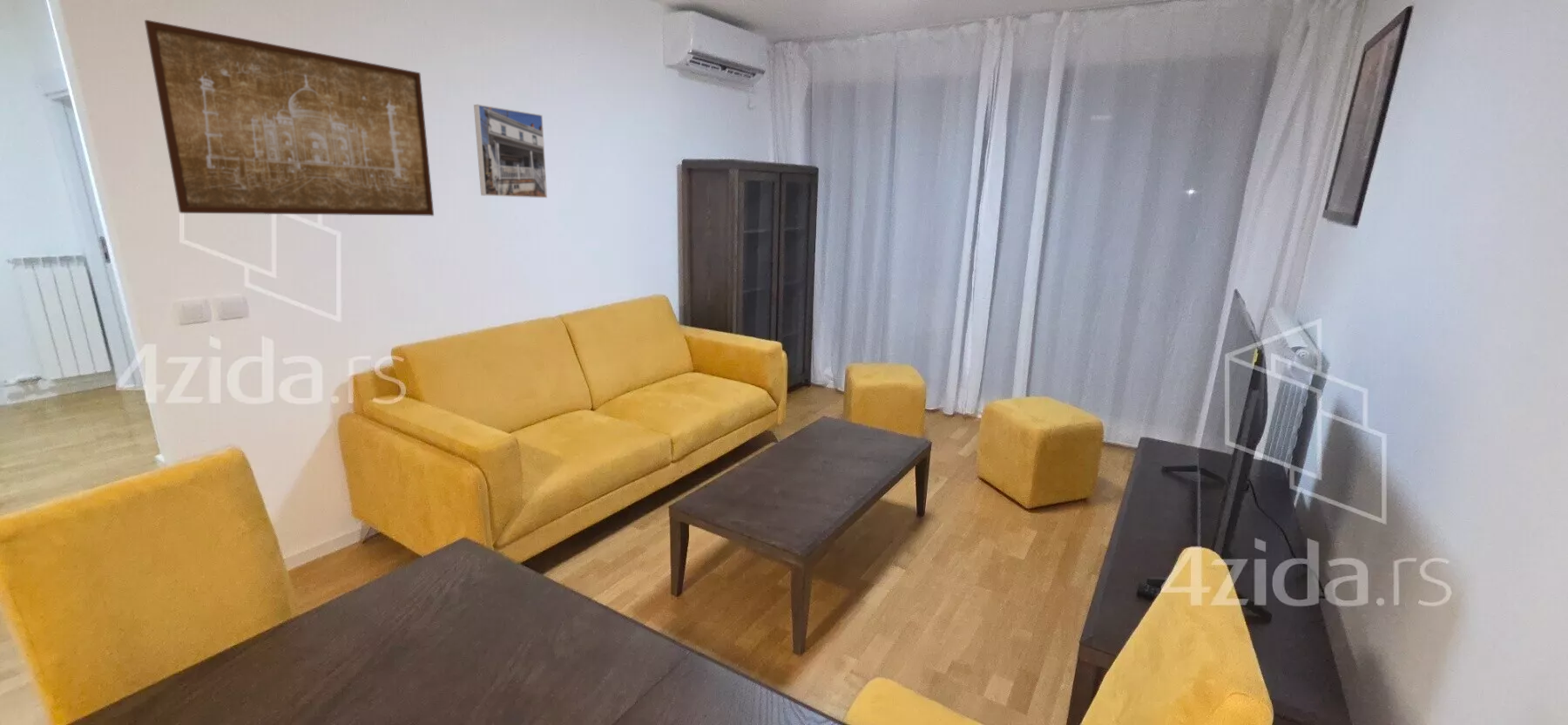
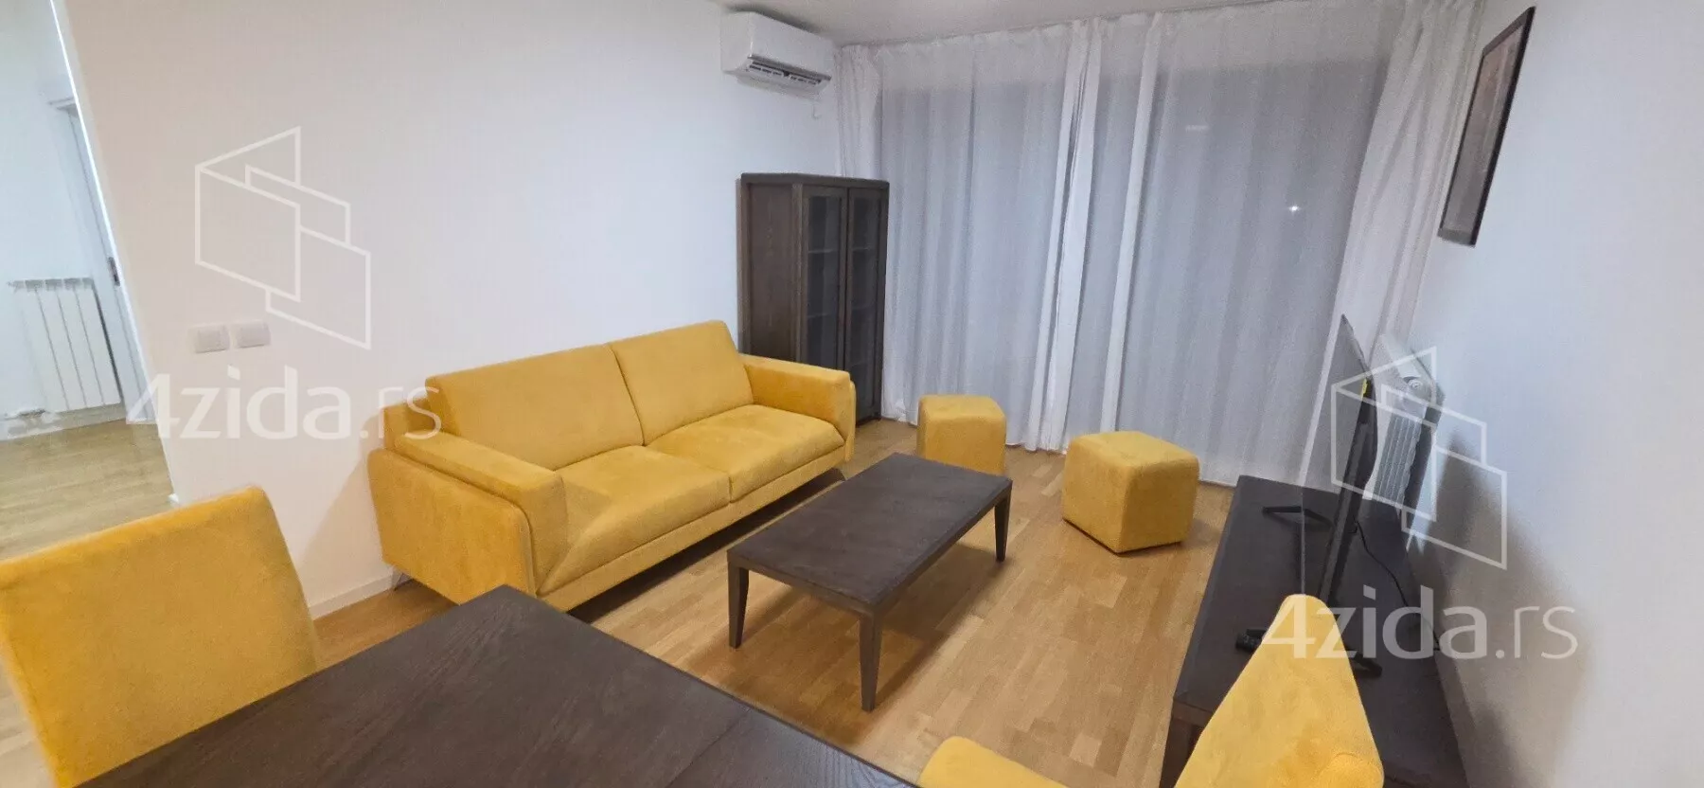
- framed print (512, 153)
- wall art (314, 134)
